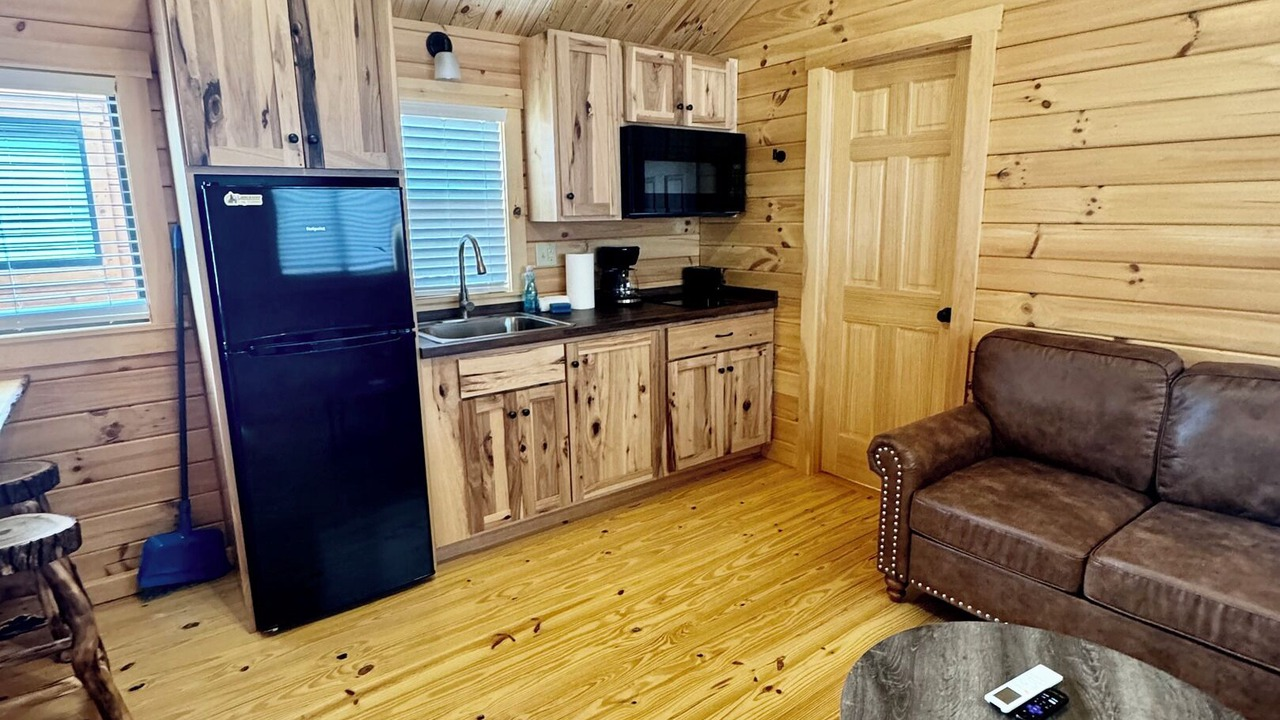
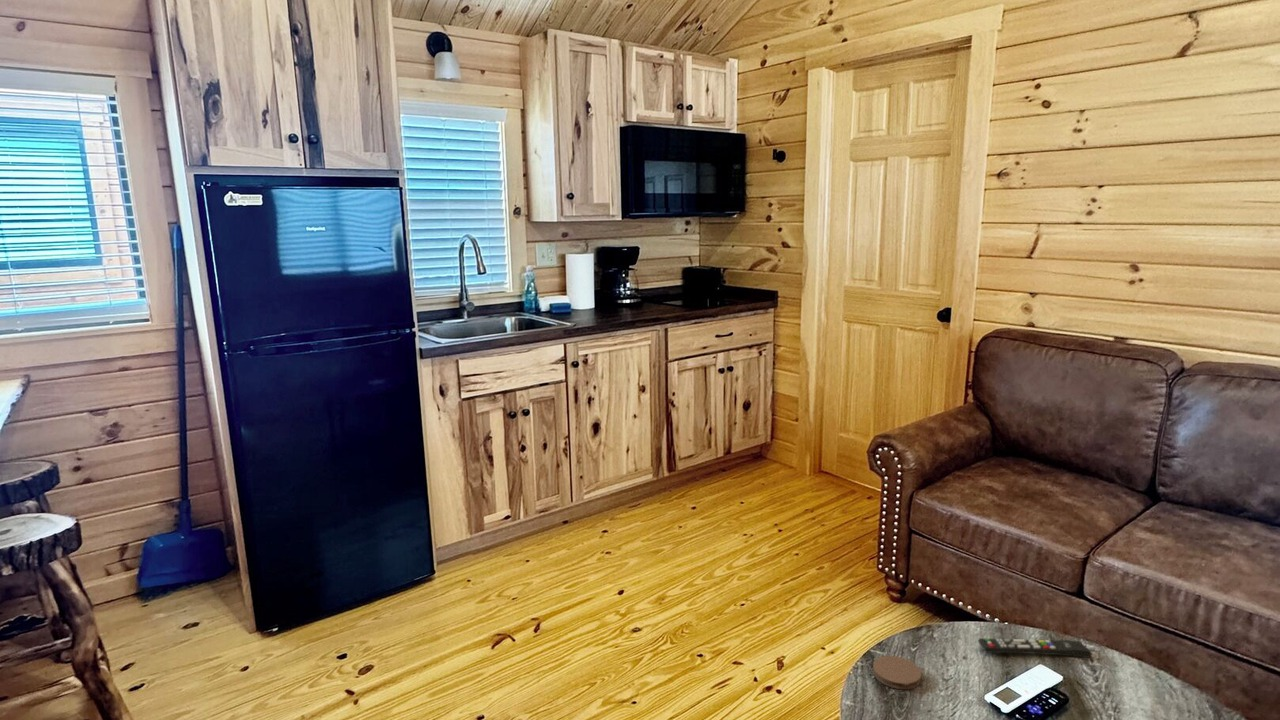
+ remote control (1033, 647)
+ coaster (896, 671)
